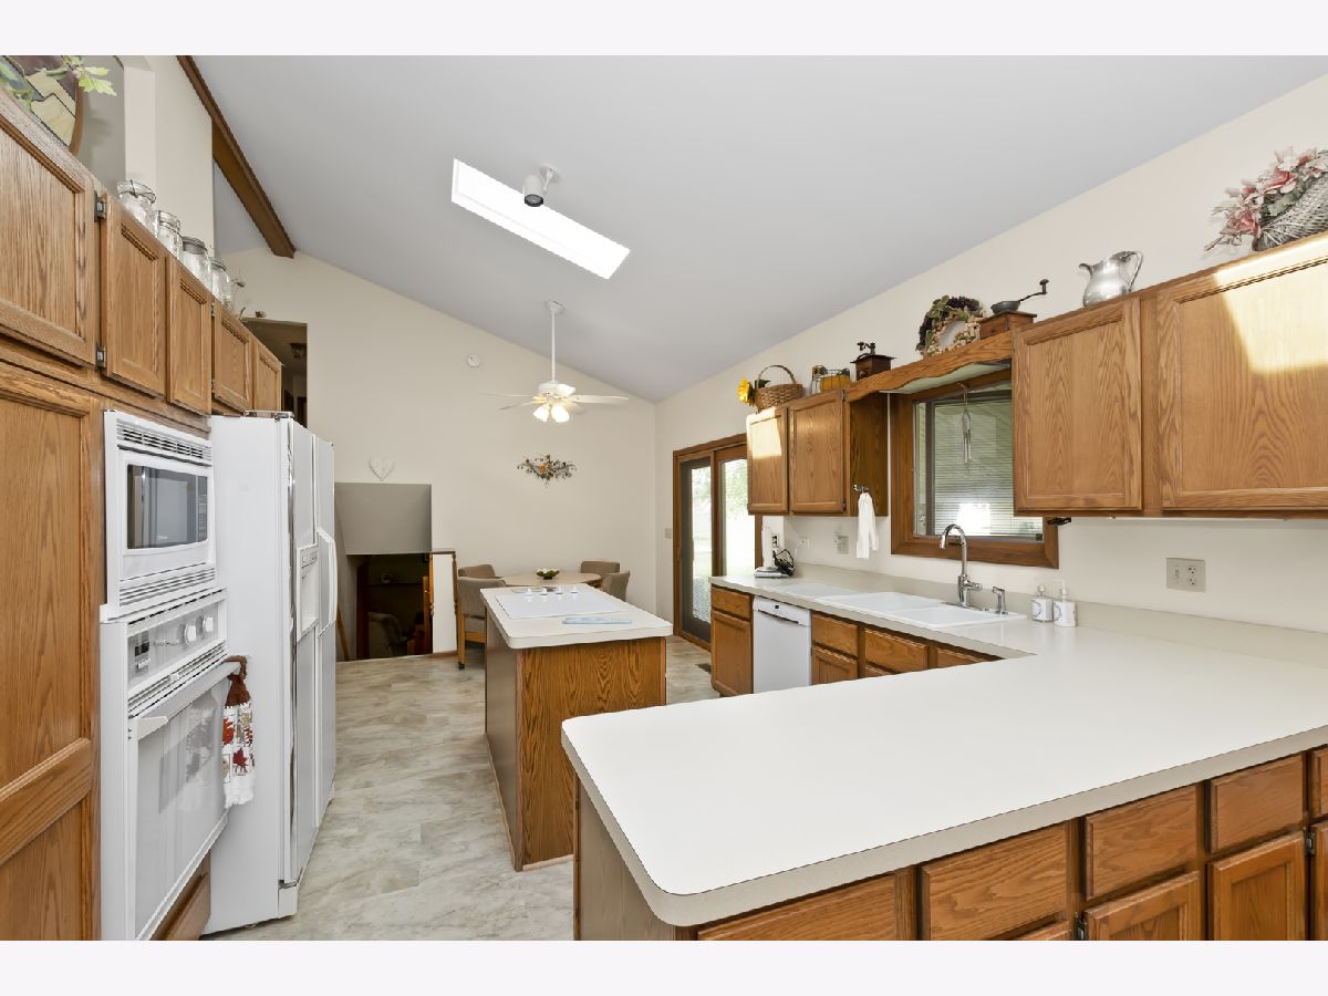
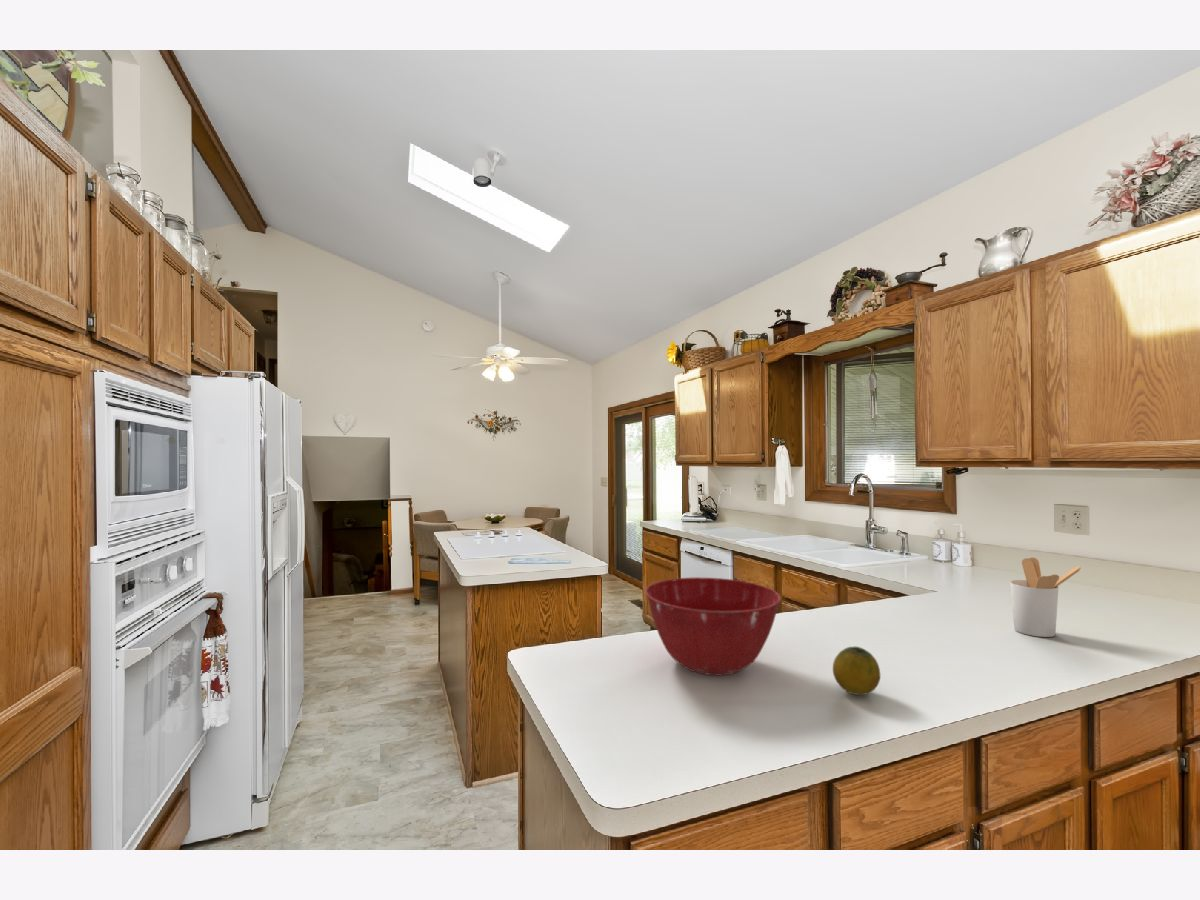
+ fruit (856, 670)
+ mixing bowl (711, 627)
+ utensil holder (1046, 597)
